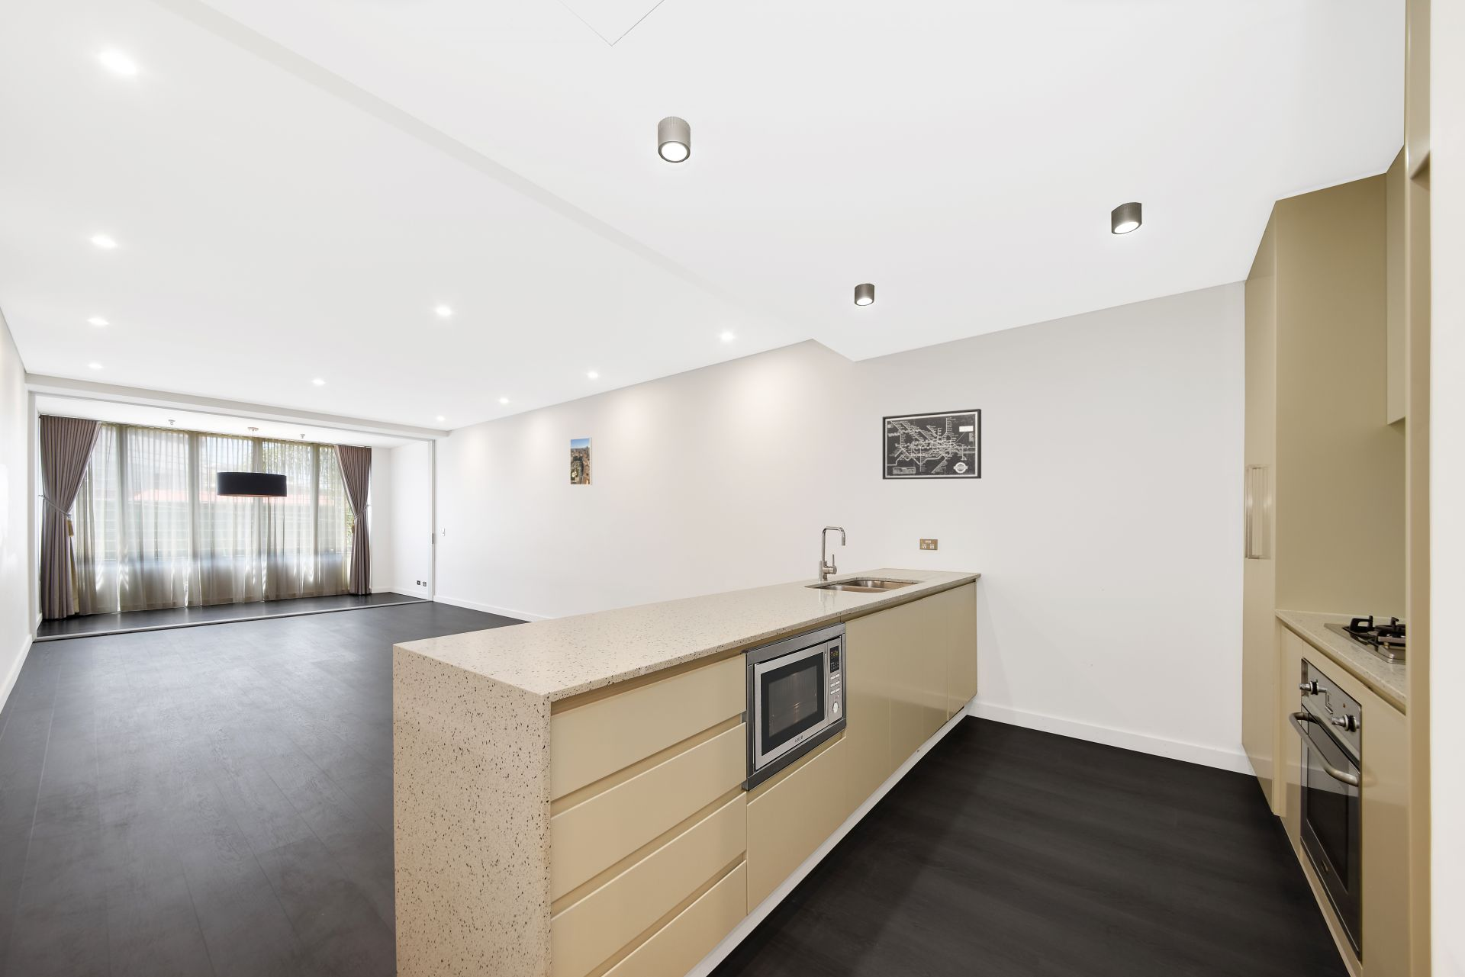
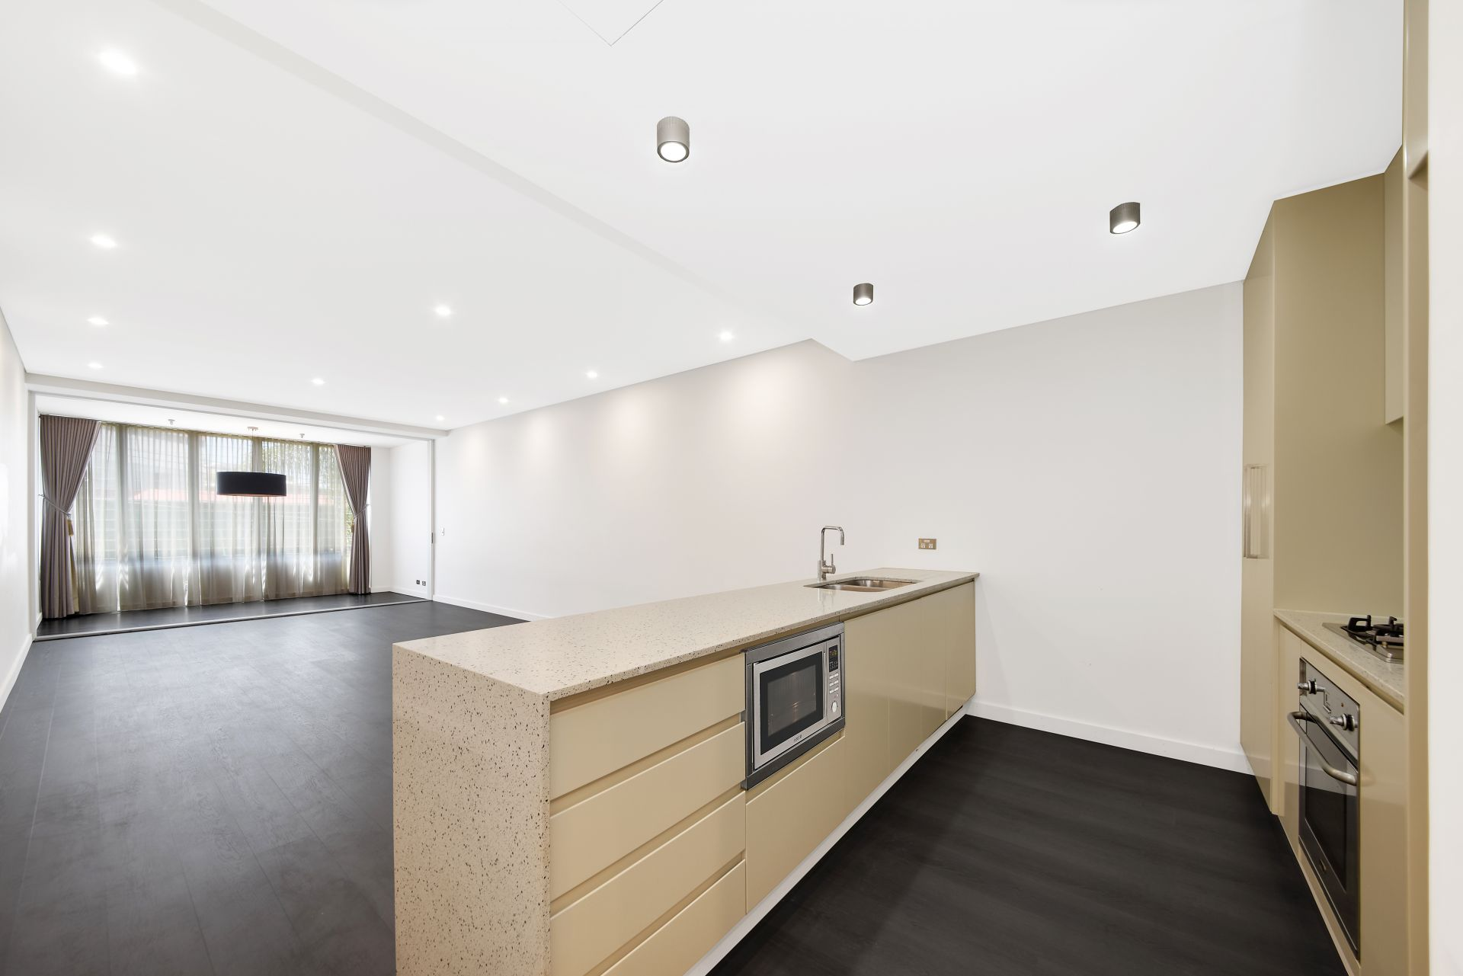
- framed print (580, 461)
- wall art (929, 446)
